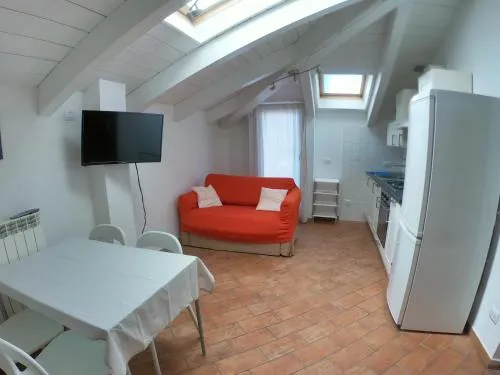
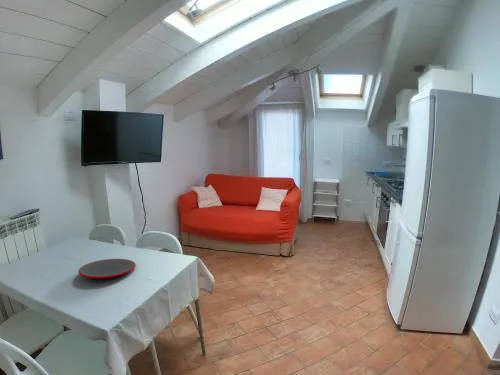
+ plate (108, 268)
